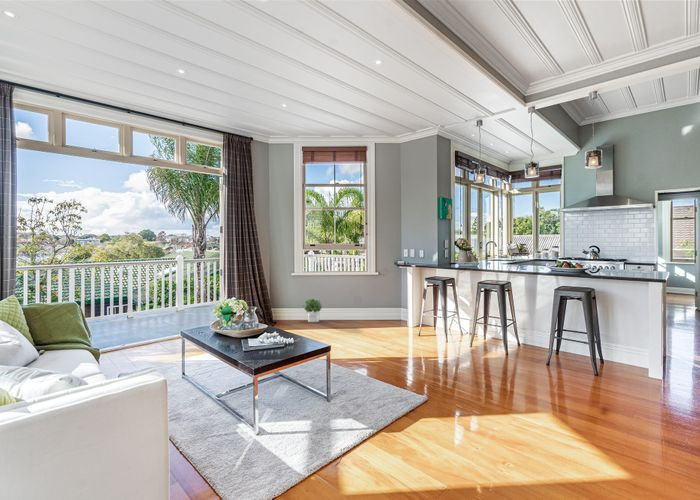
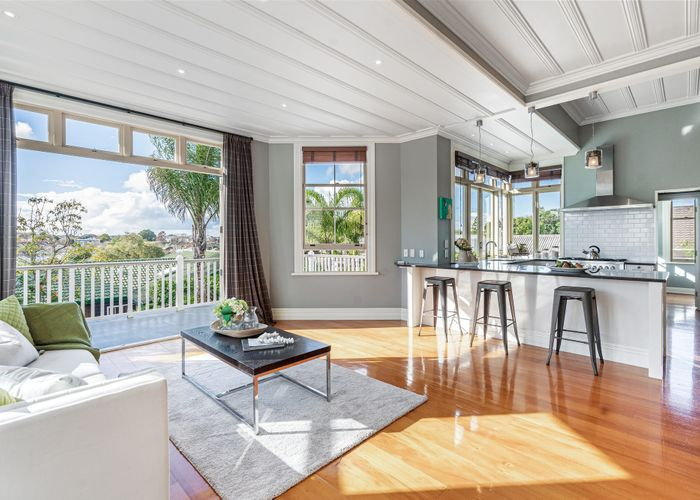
- potted plant (312, 310)
